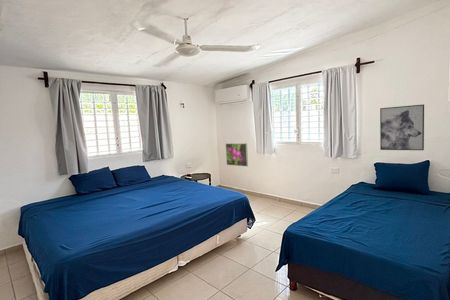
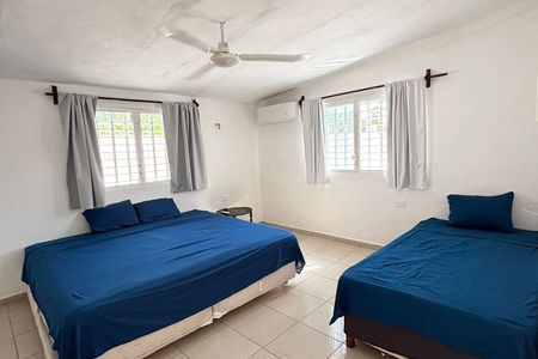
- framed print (236, 154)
- wall art (401, 128)
